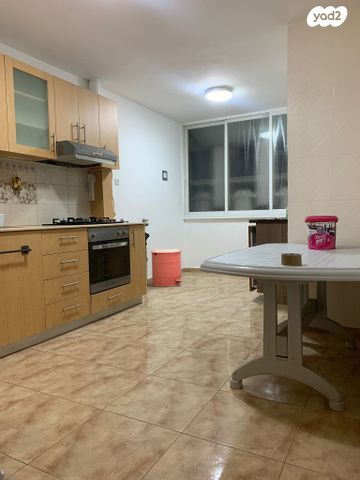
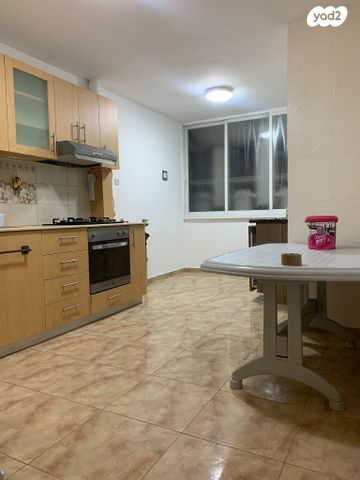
- trash can (166, 267)
